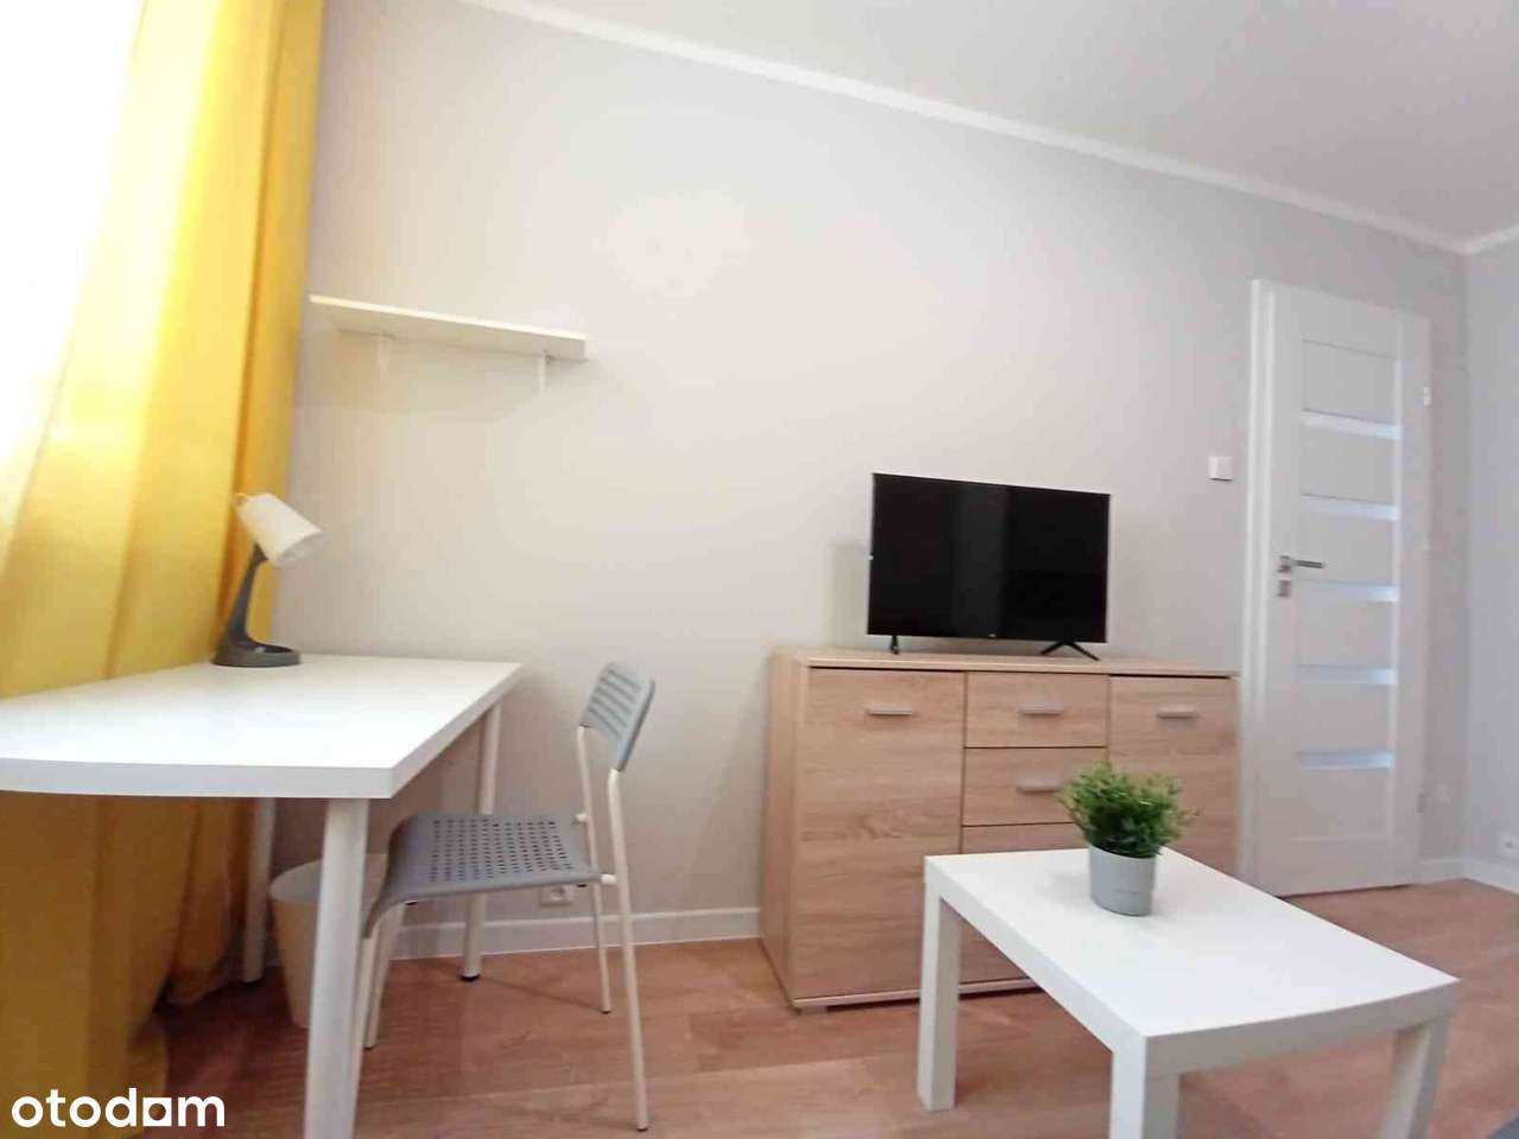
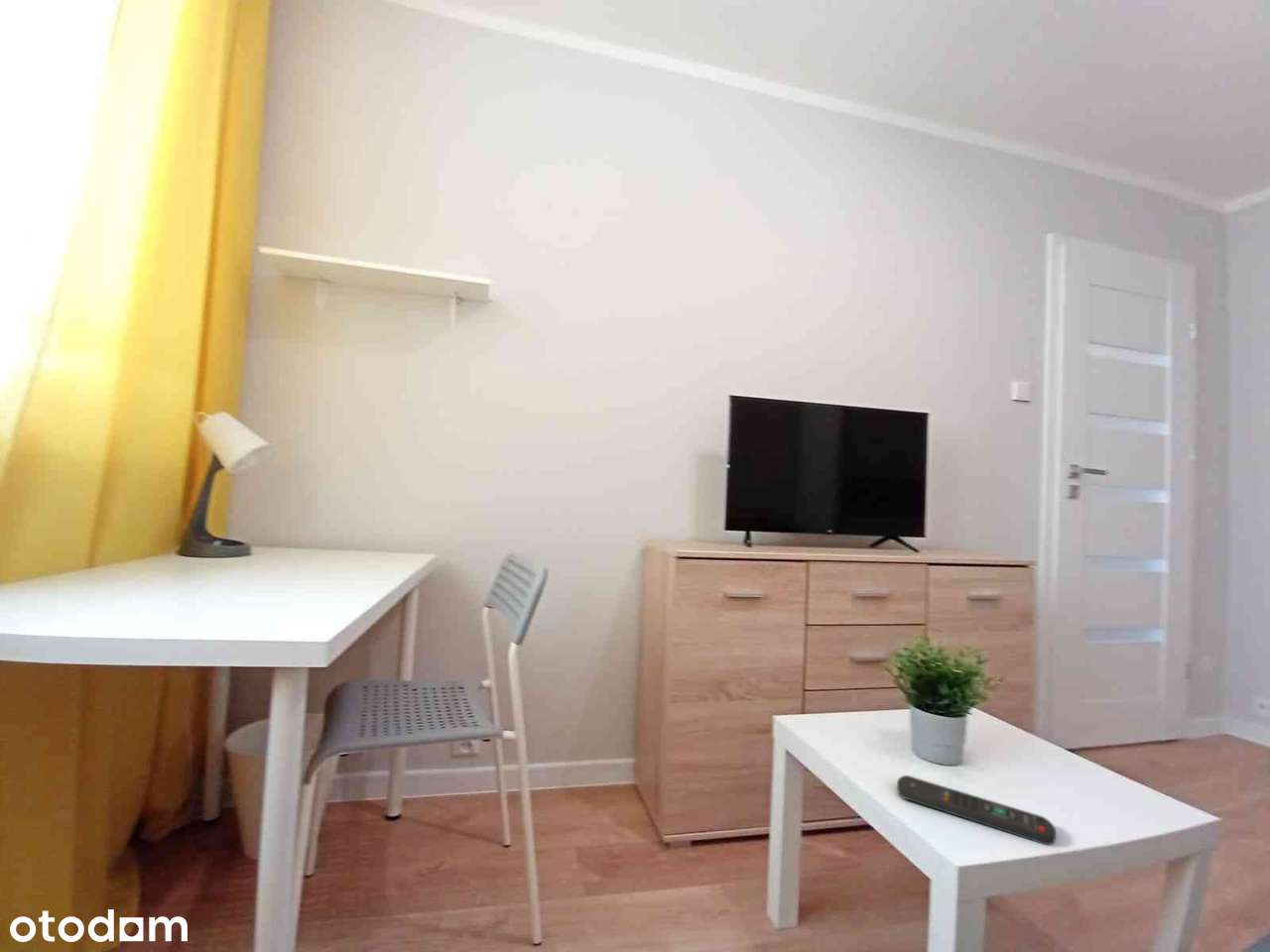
+ remote control (970, 806)
